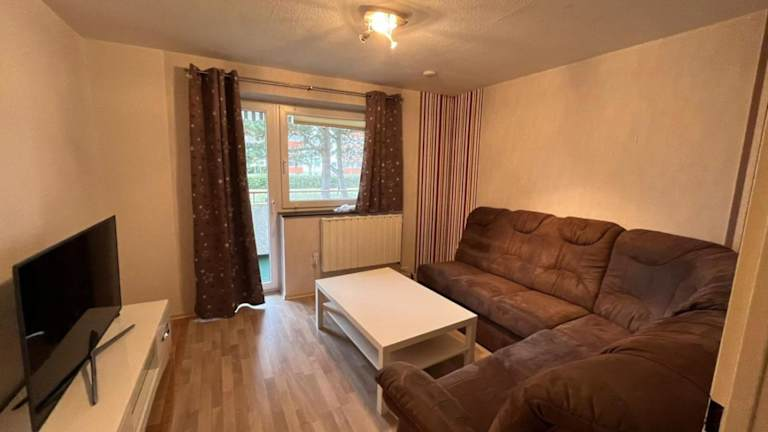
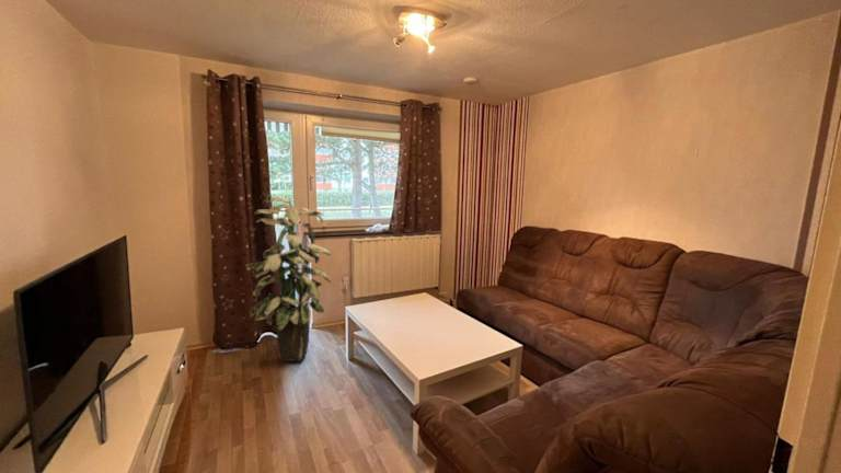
+ indoor plant (288, 278)
